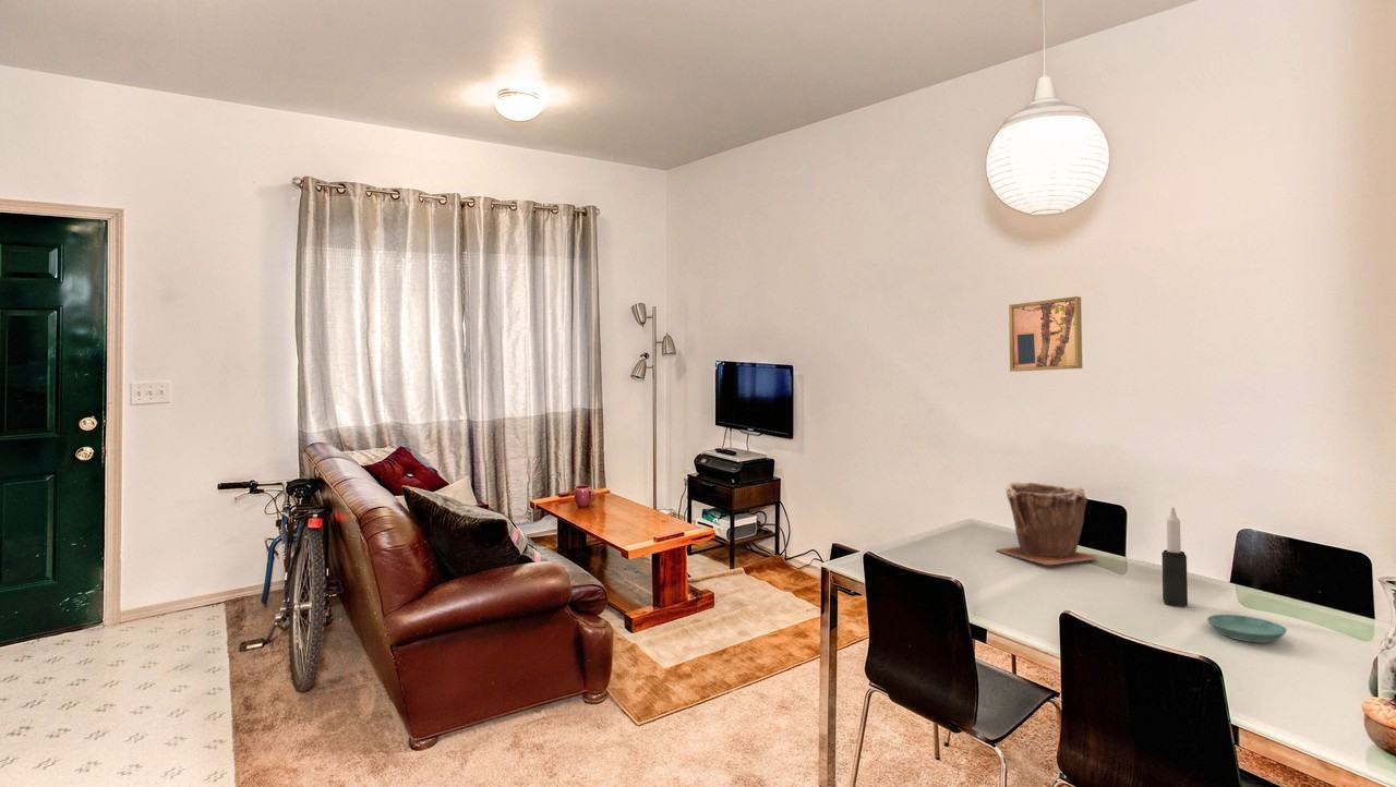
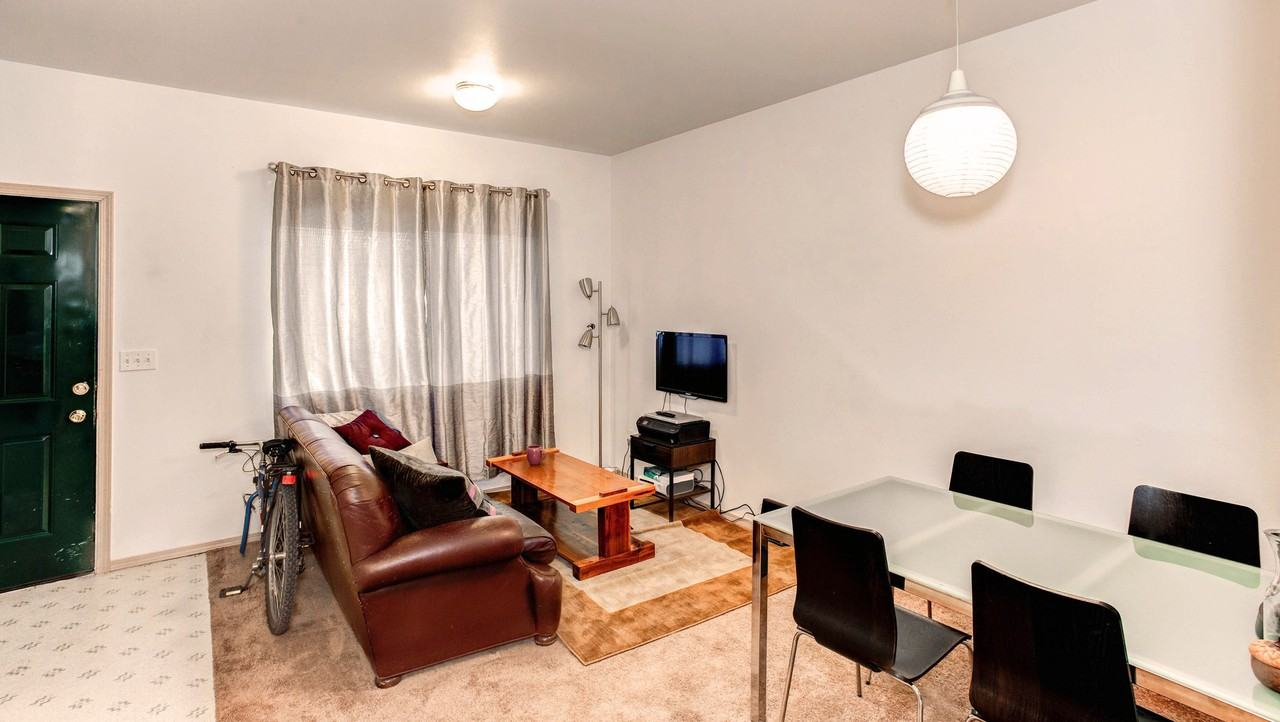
- saucer (1245, 629)
- wall art (1044, 335)
- candle (1174, 555)
- plant pot (1044, 520)
